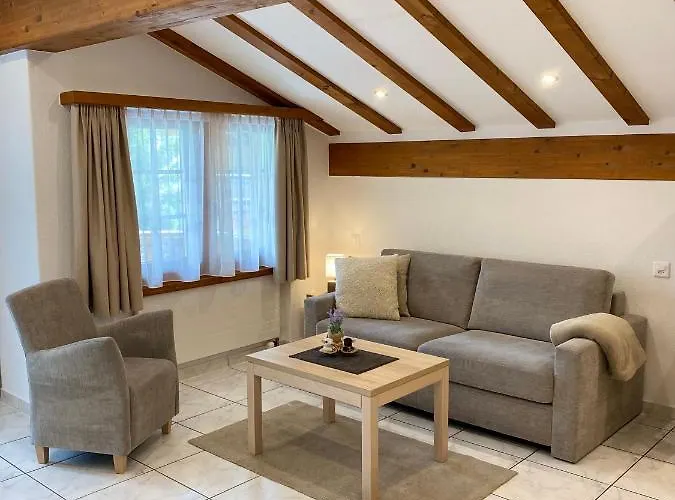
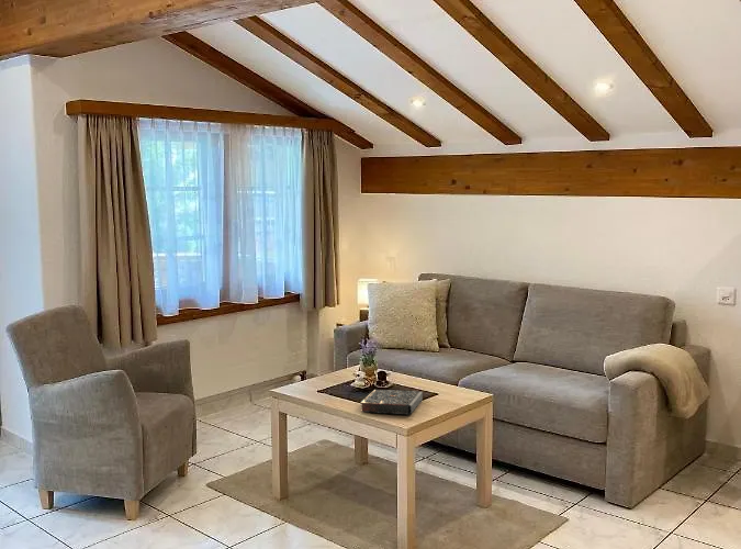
+ book (392, 401)
